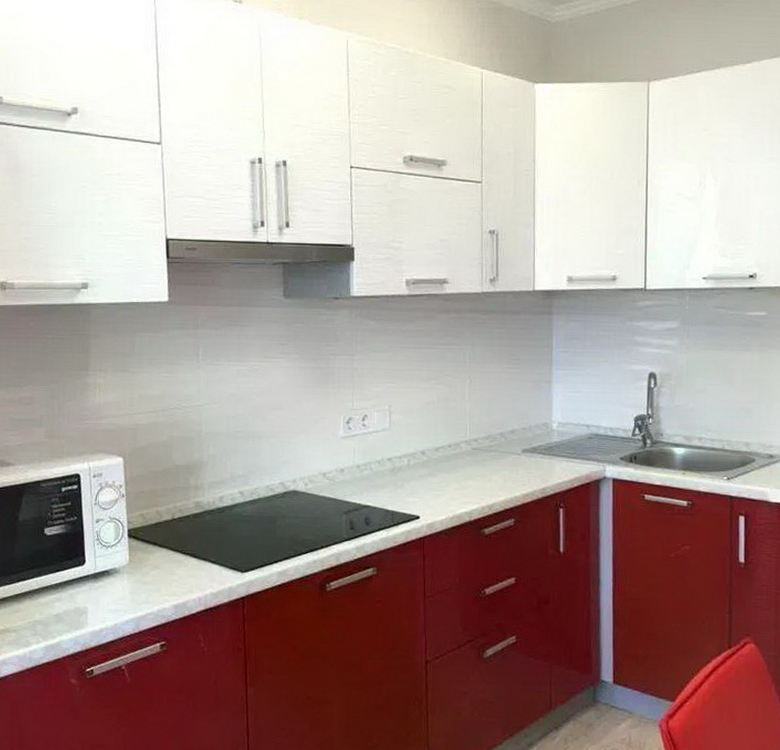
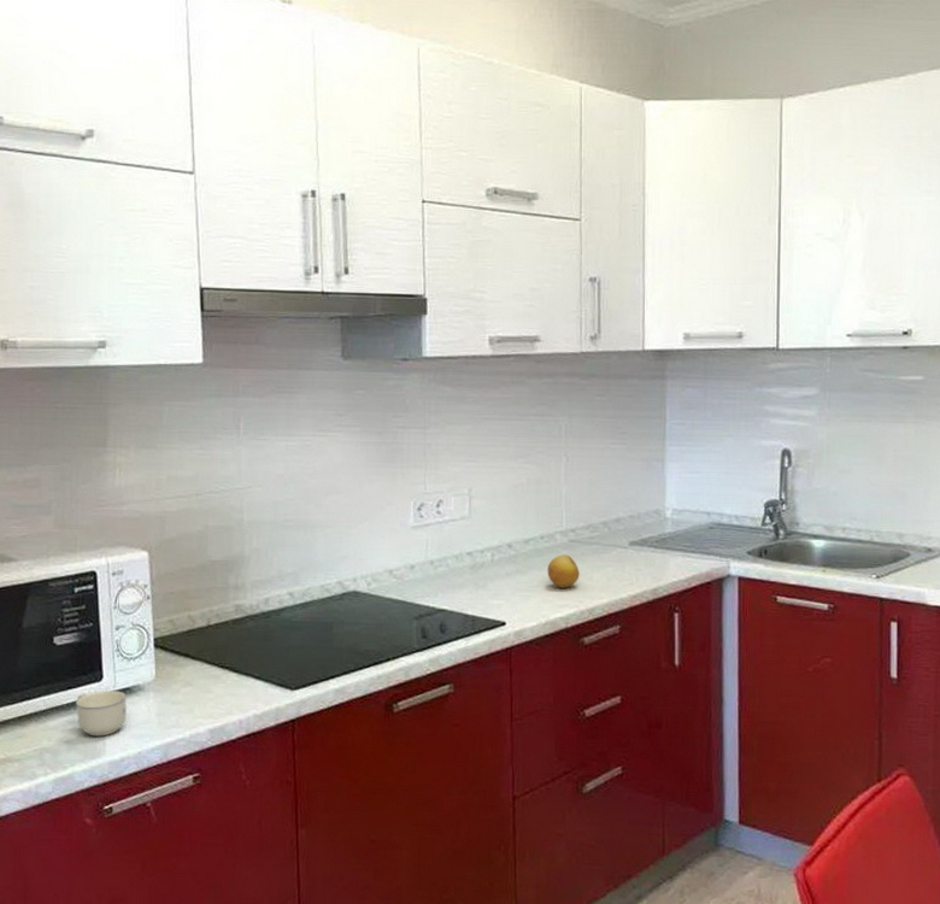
+ cup (98, 712)
+ fruit (563, 571)
